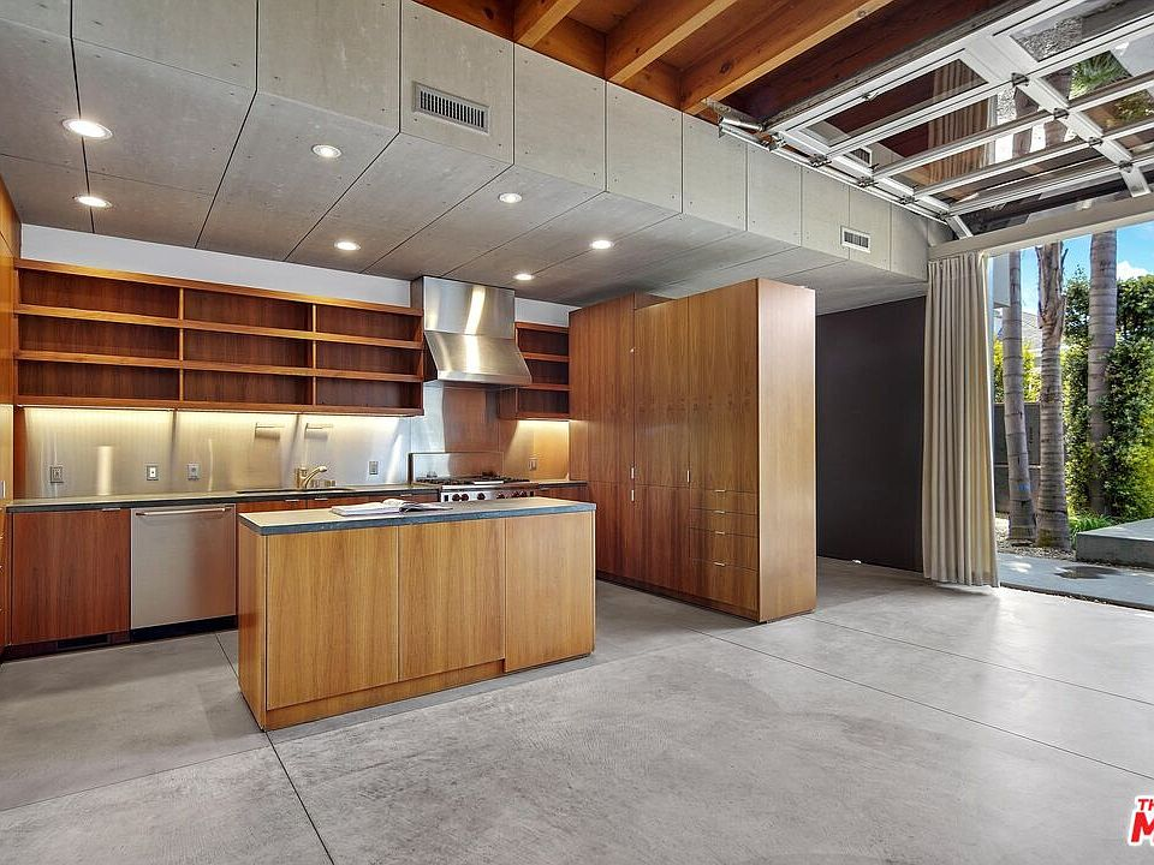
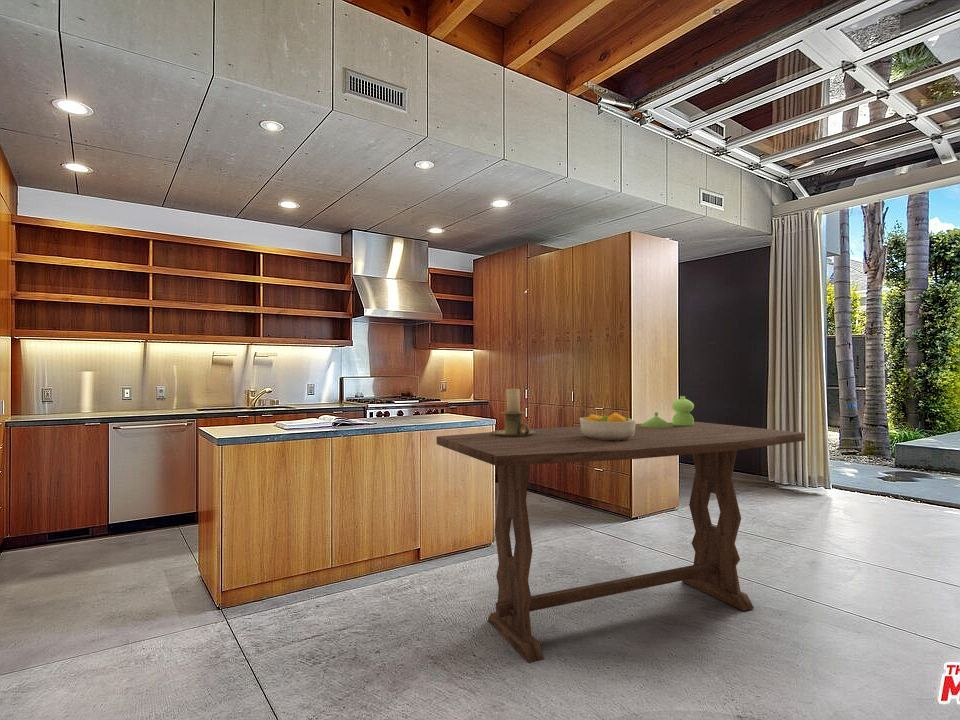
+ candle holder (513, 411)
+ dining table (628, 577)
+ fruit bowl (606, 423)
+ vase (672, 407)
